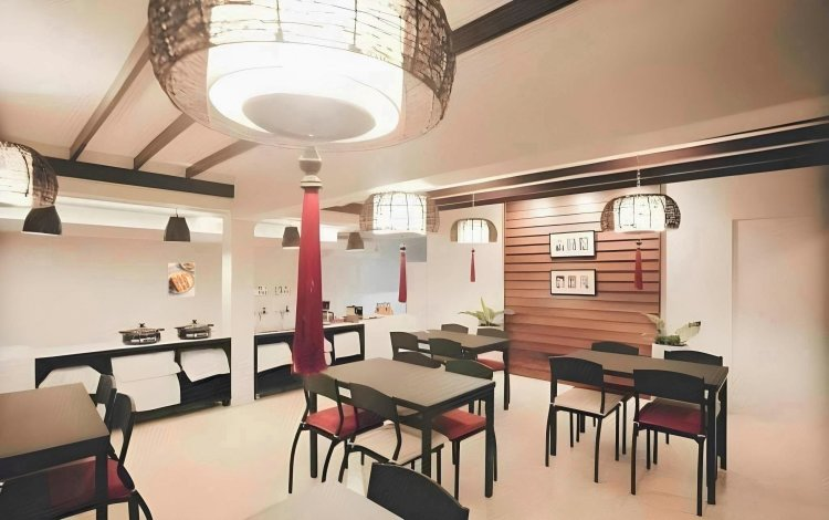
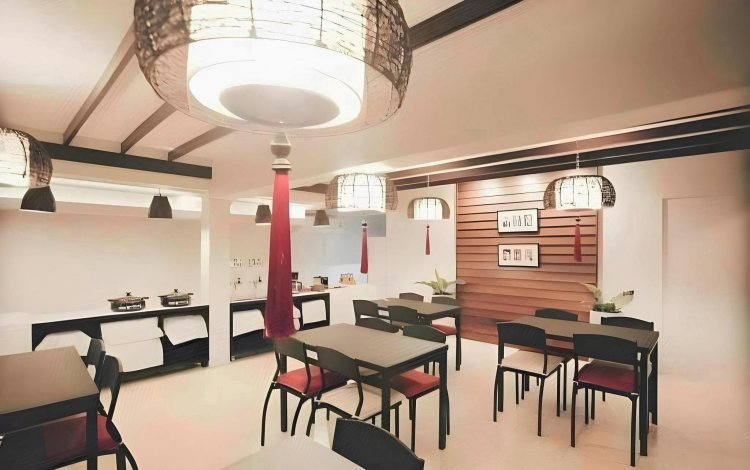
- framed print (181, 280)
